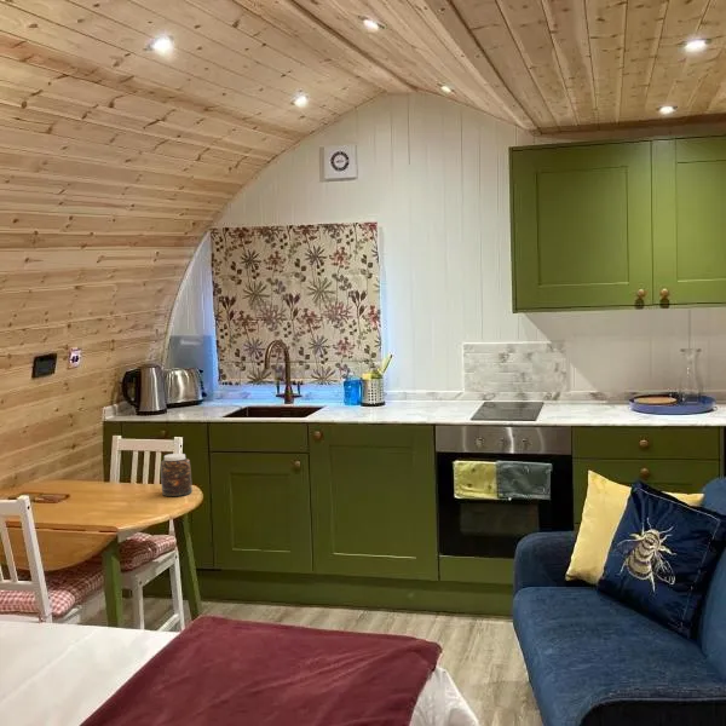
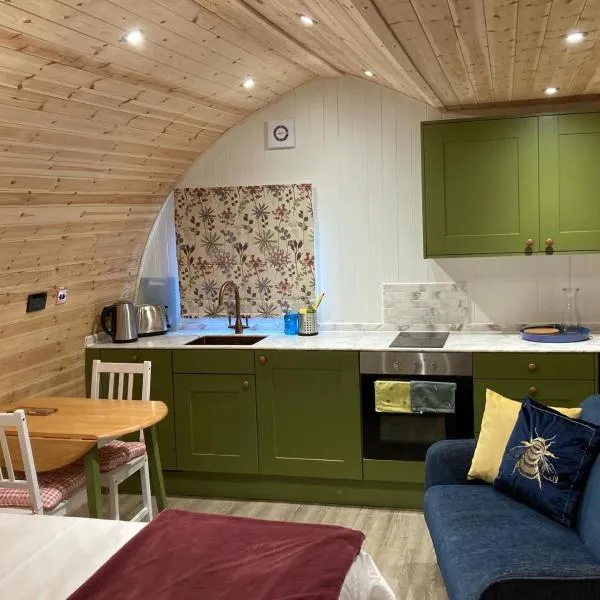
- jar (175, 473)
